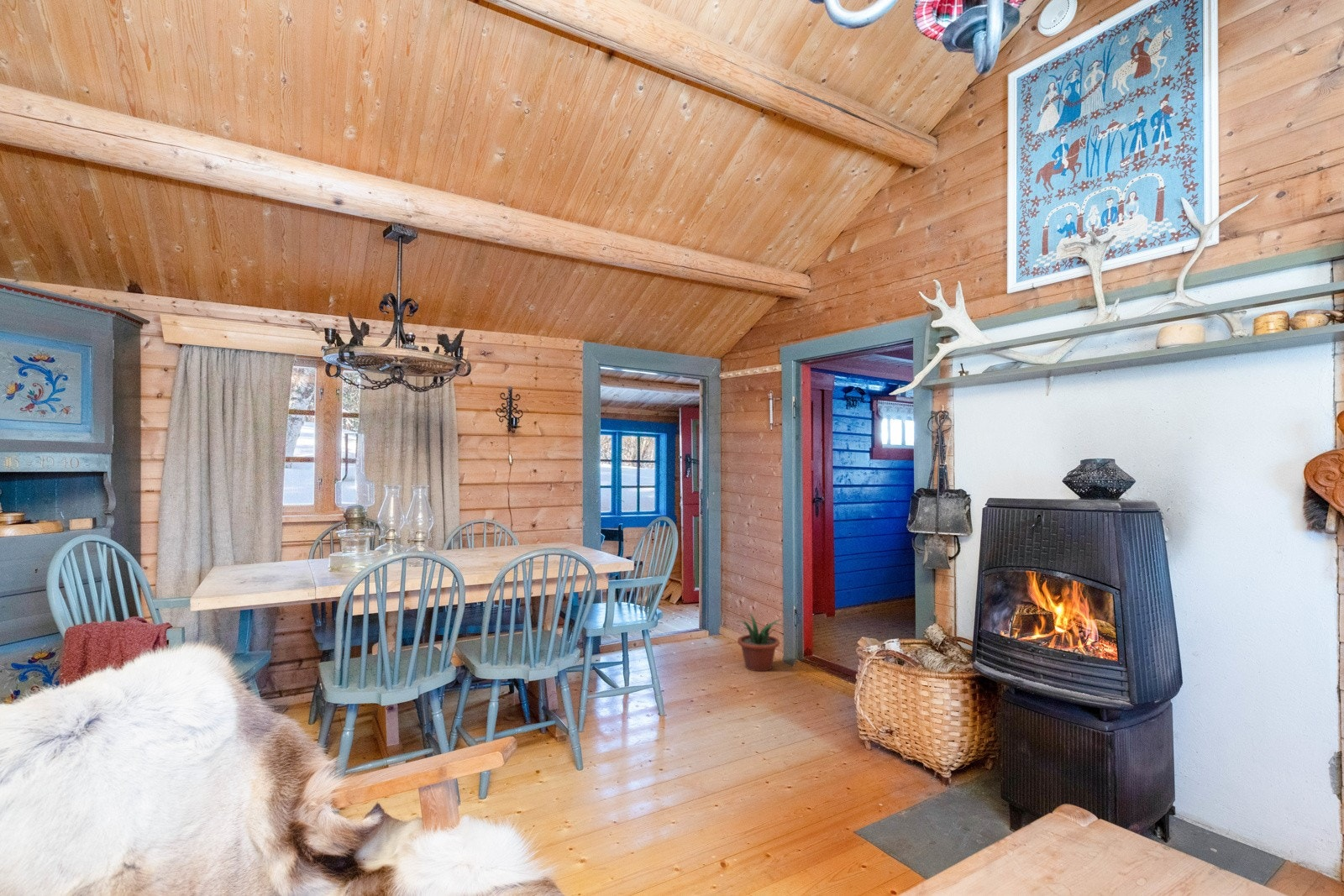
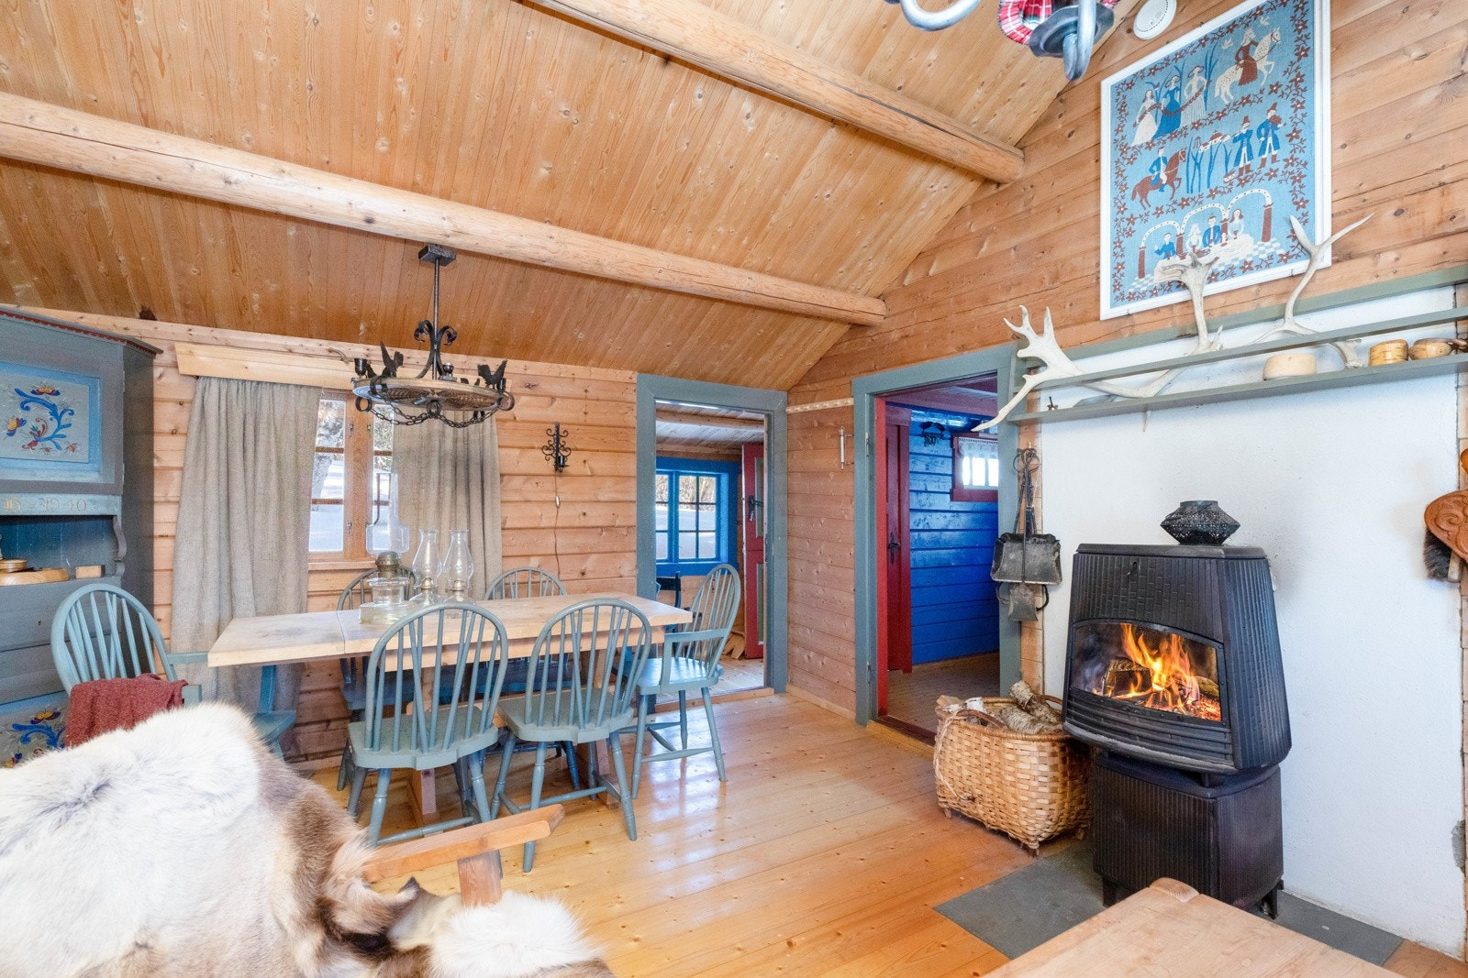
- potted plant (760, 642)
